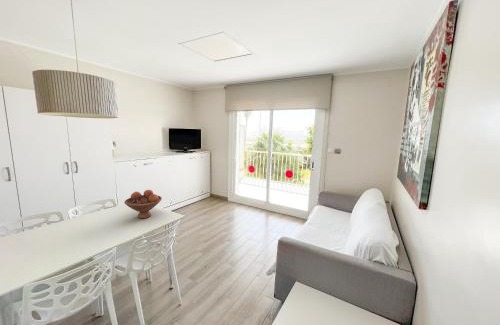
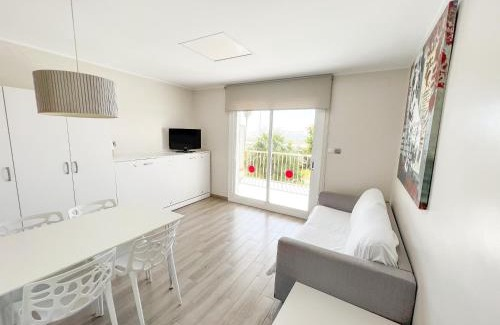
- fruit bowl (143, 204)
